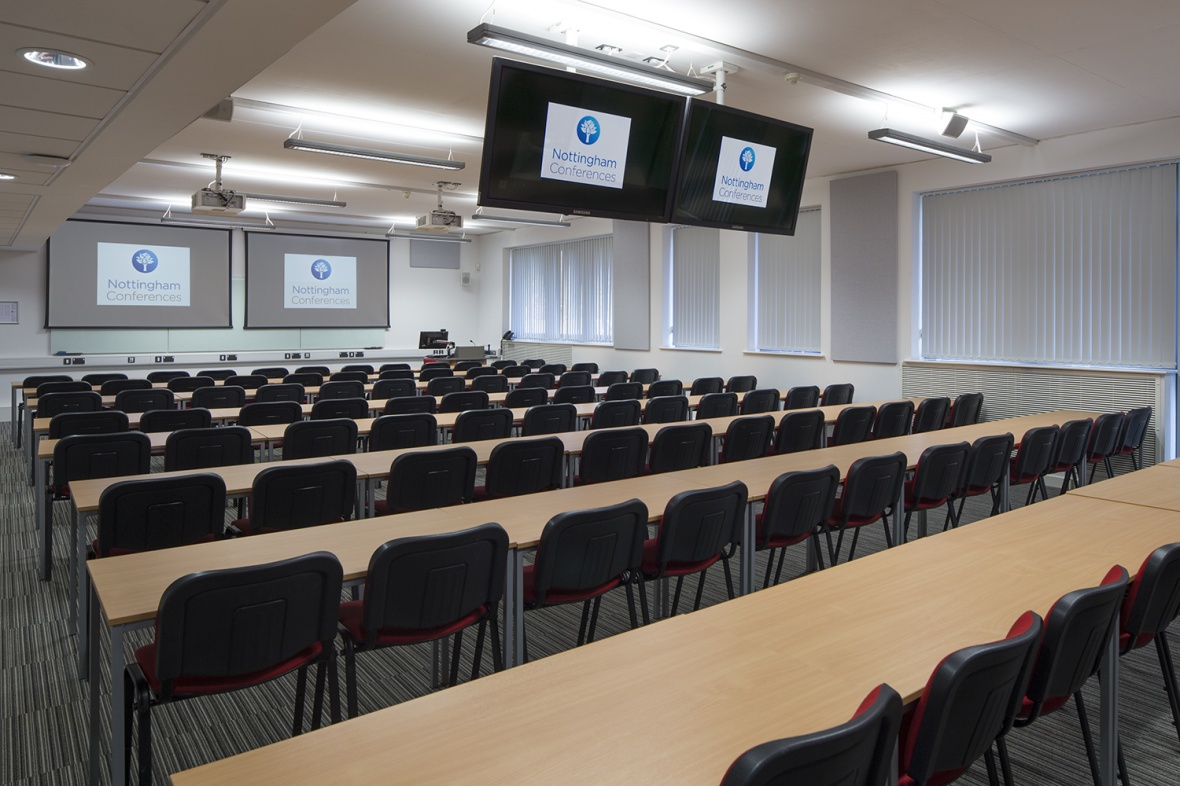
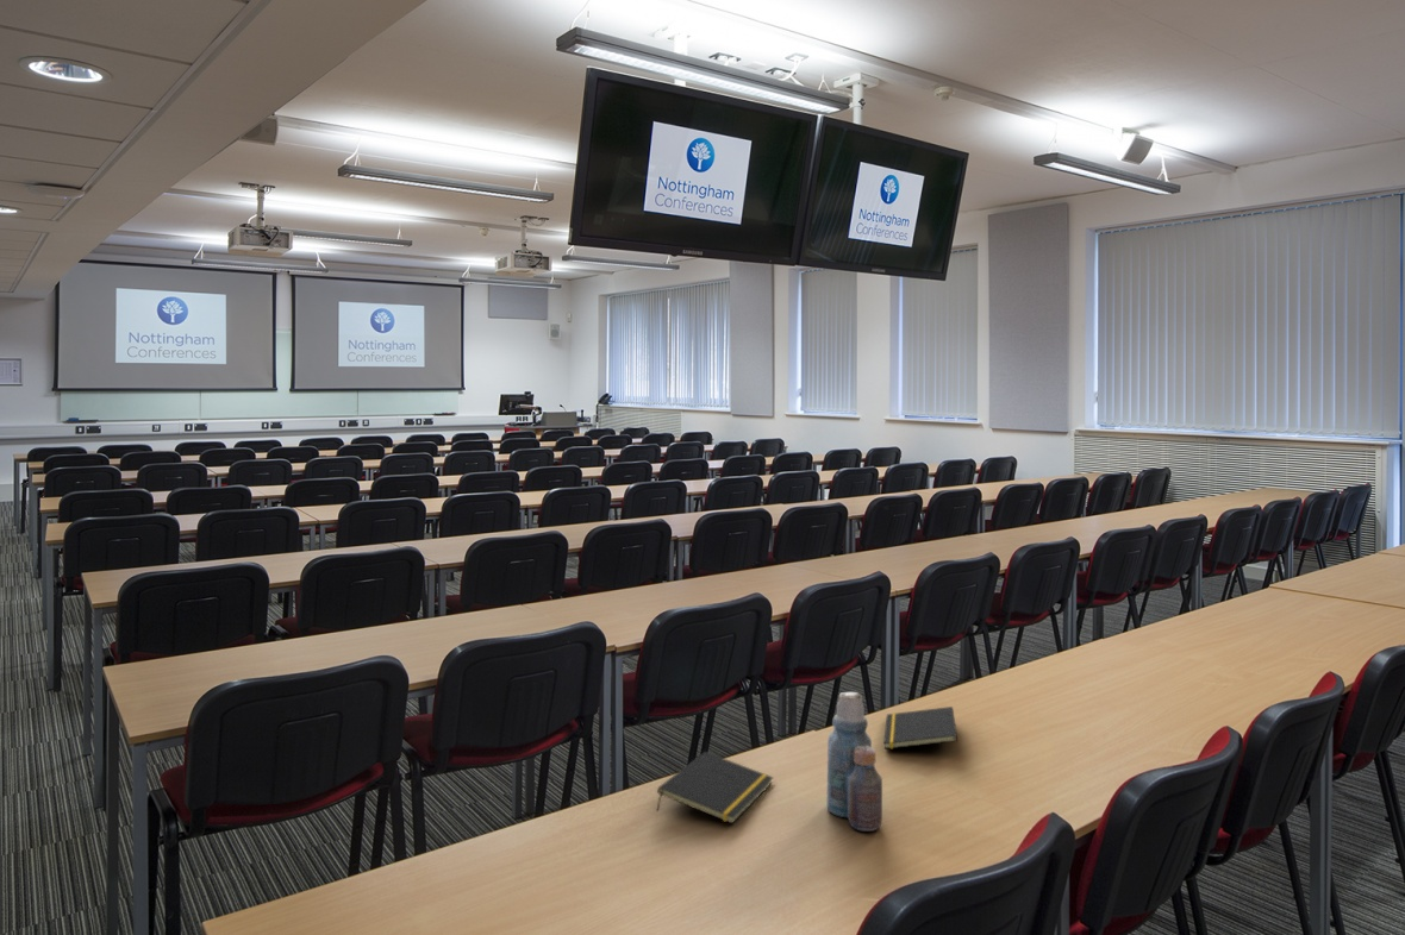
+ notepad (717, 784)
+ notepad (919, 727)
+ bottle (856, 755)
